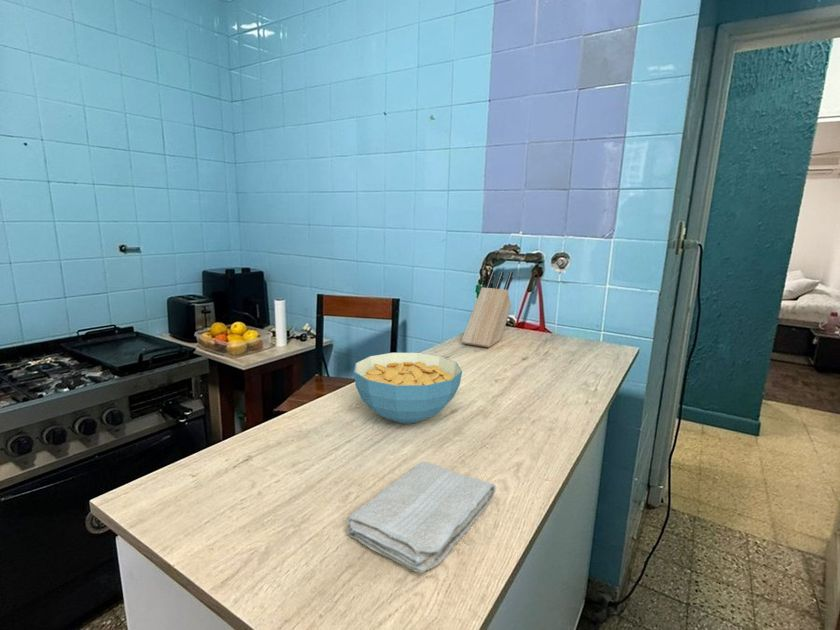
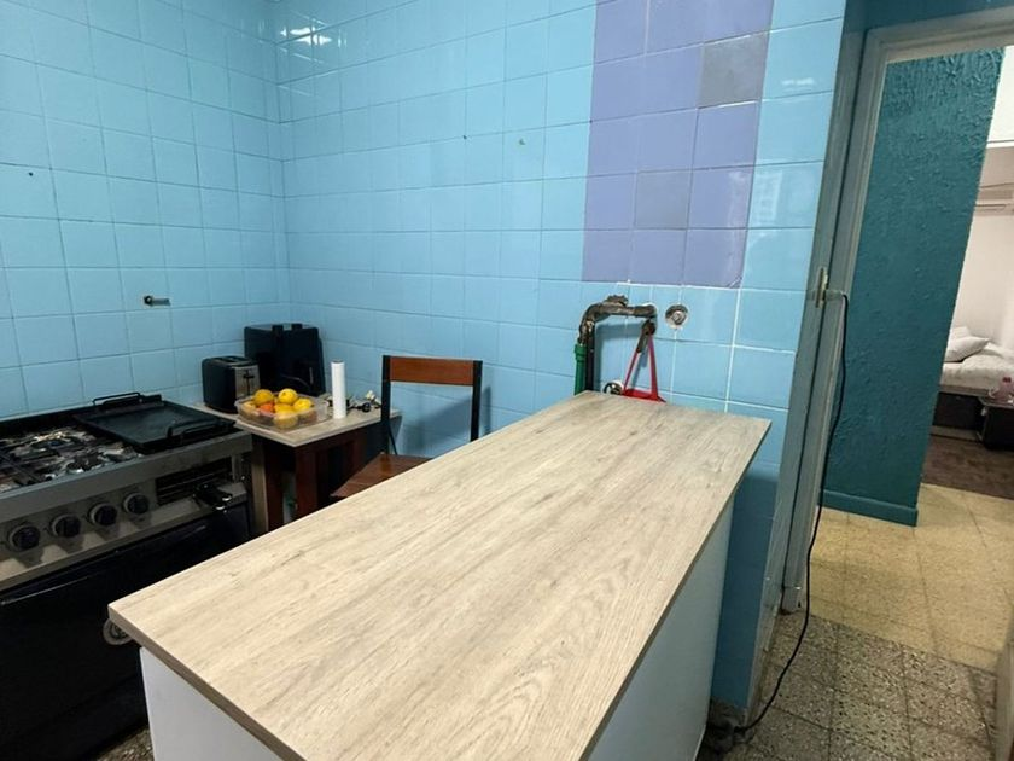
- knife block (490, 305)
- cereal bowl (407, 392)
- washcloth (424, 506)
